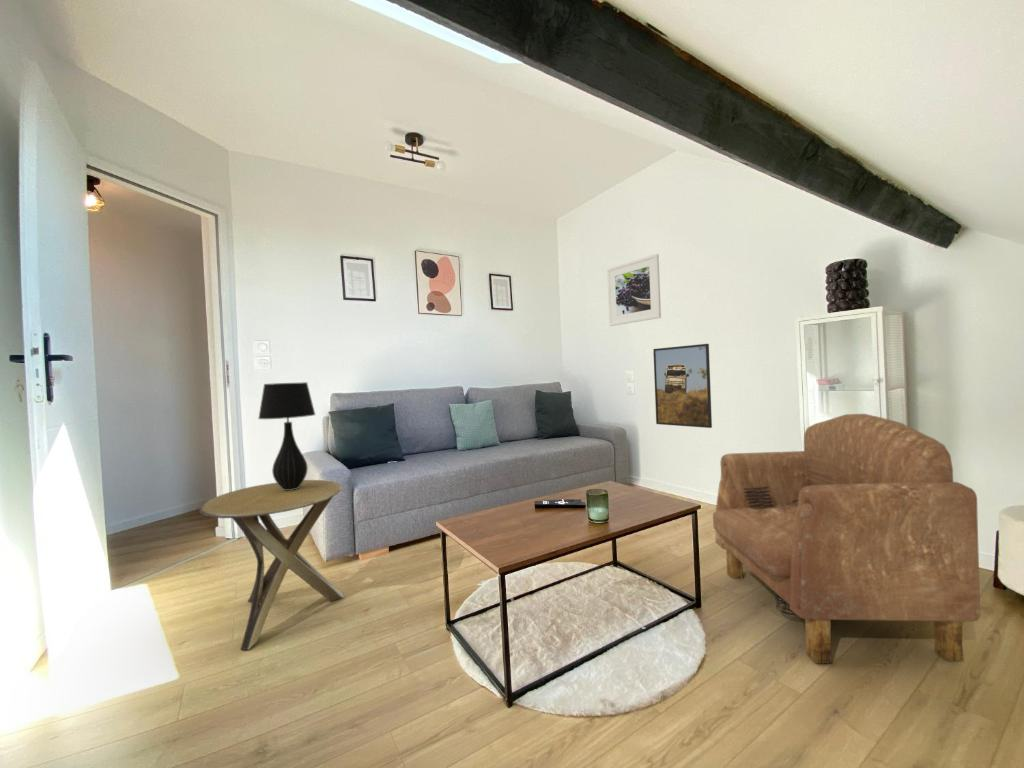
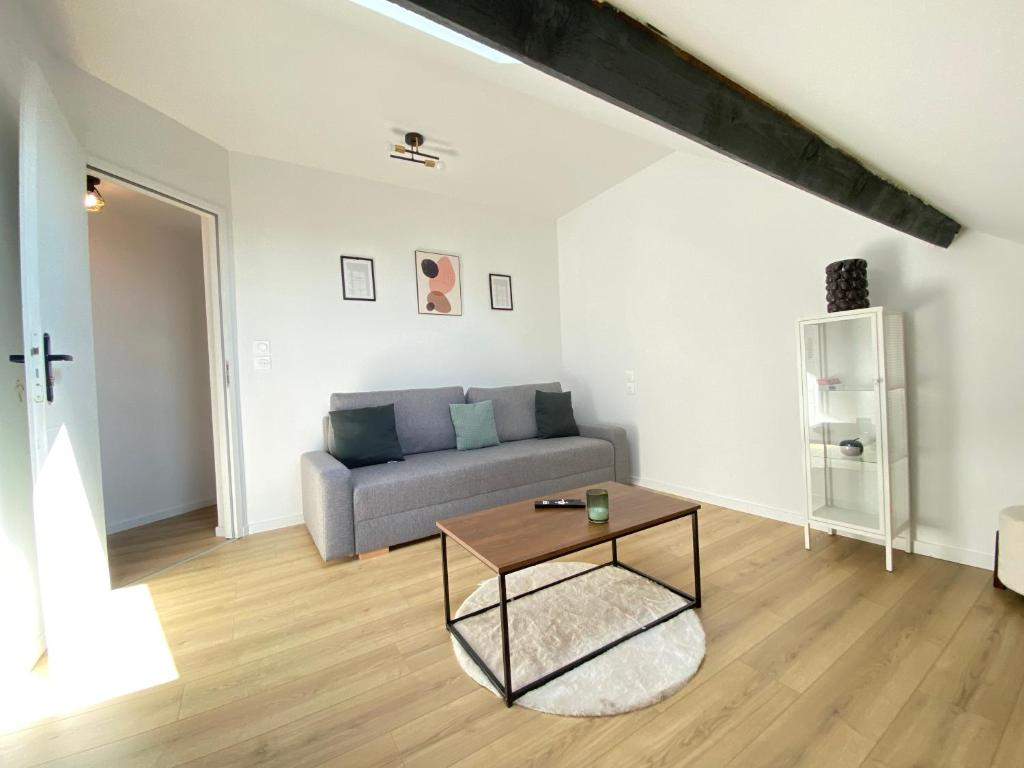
- armchair (810, 513)
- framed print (681, 386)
- side table (278, 554)
- table lamp (288, 435)
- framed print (632, 292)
